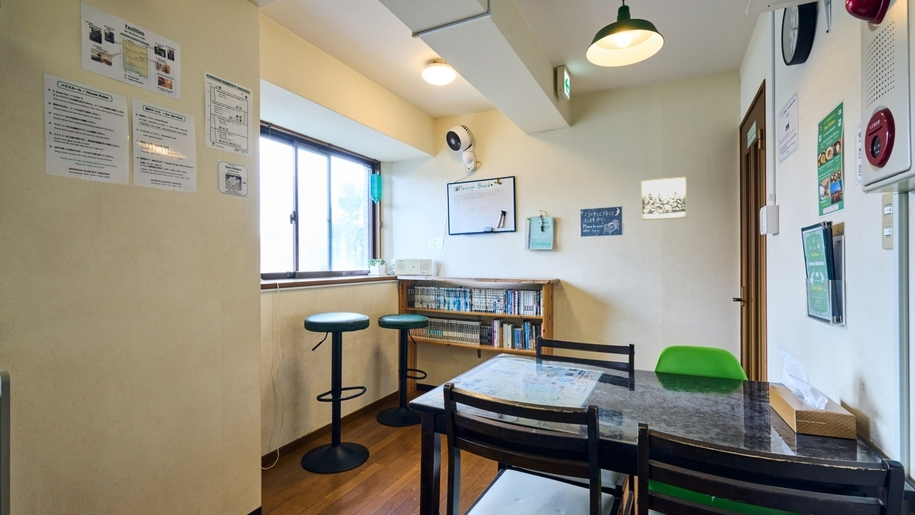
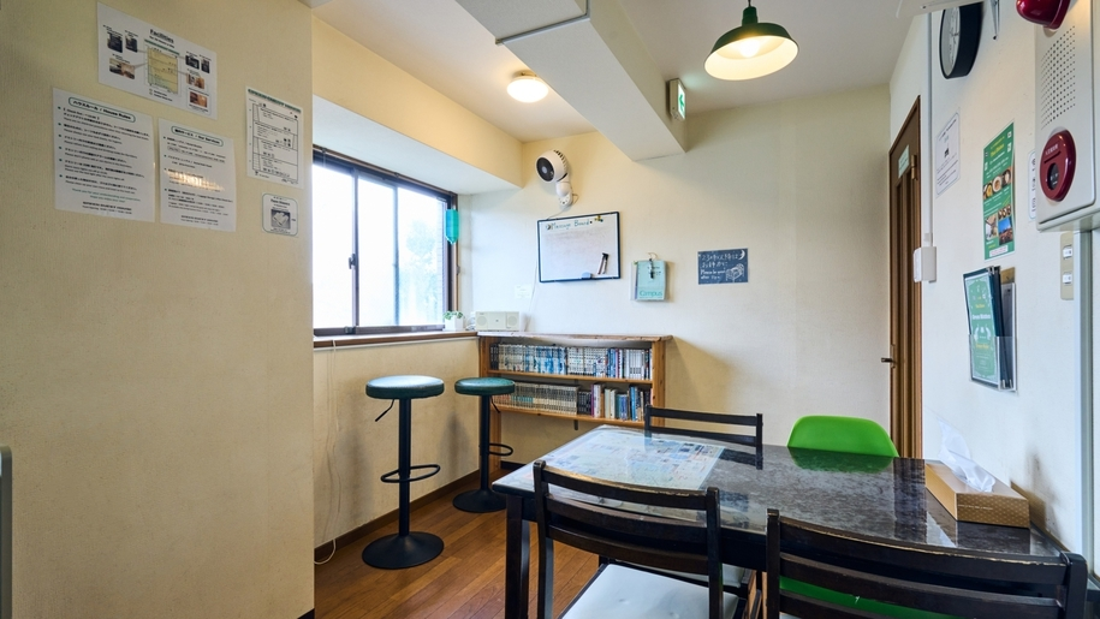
- wall art (663, 198)
